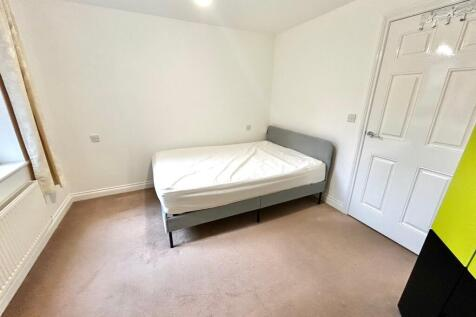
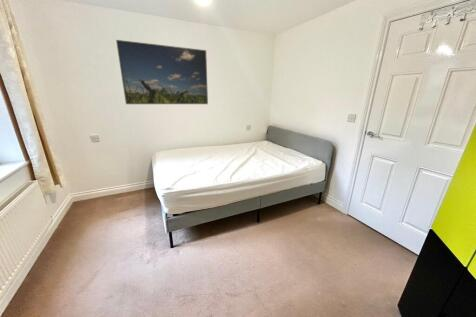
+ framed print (167, 76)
